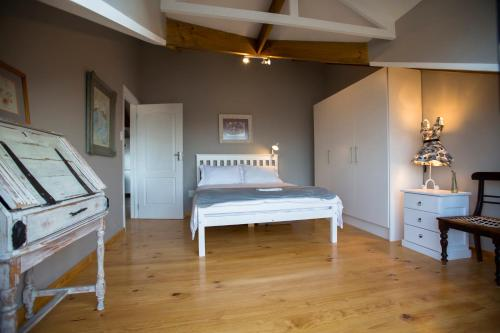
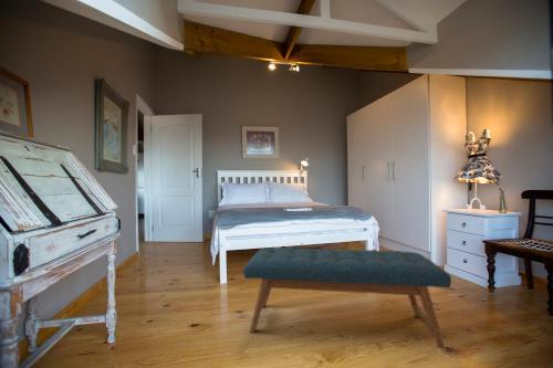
+ bench (338, 288)
